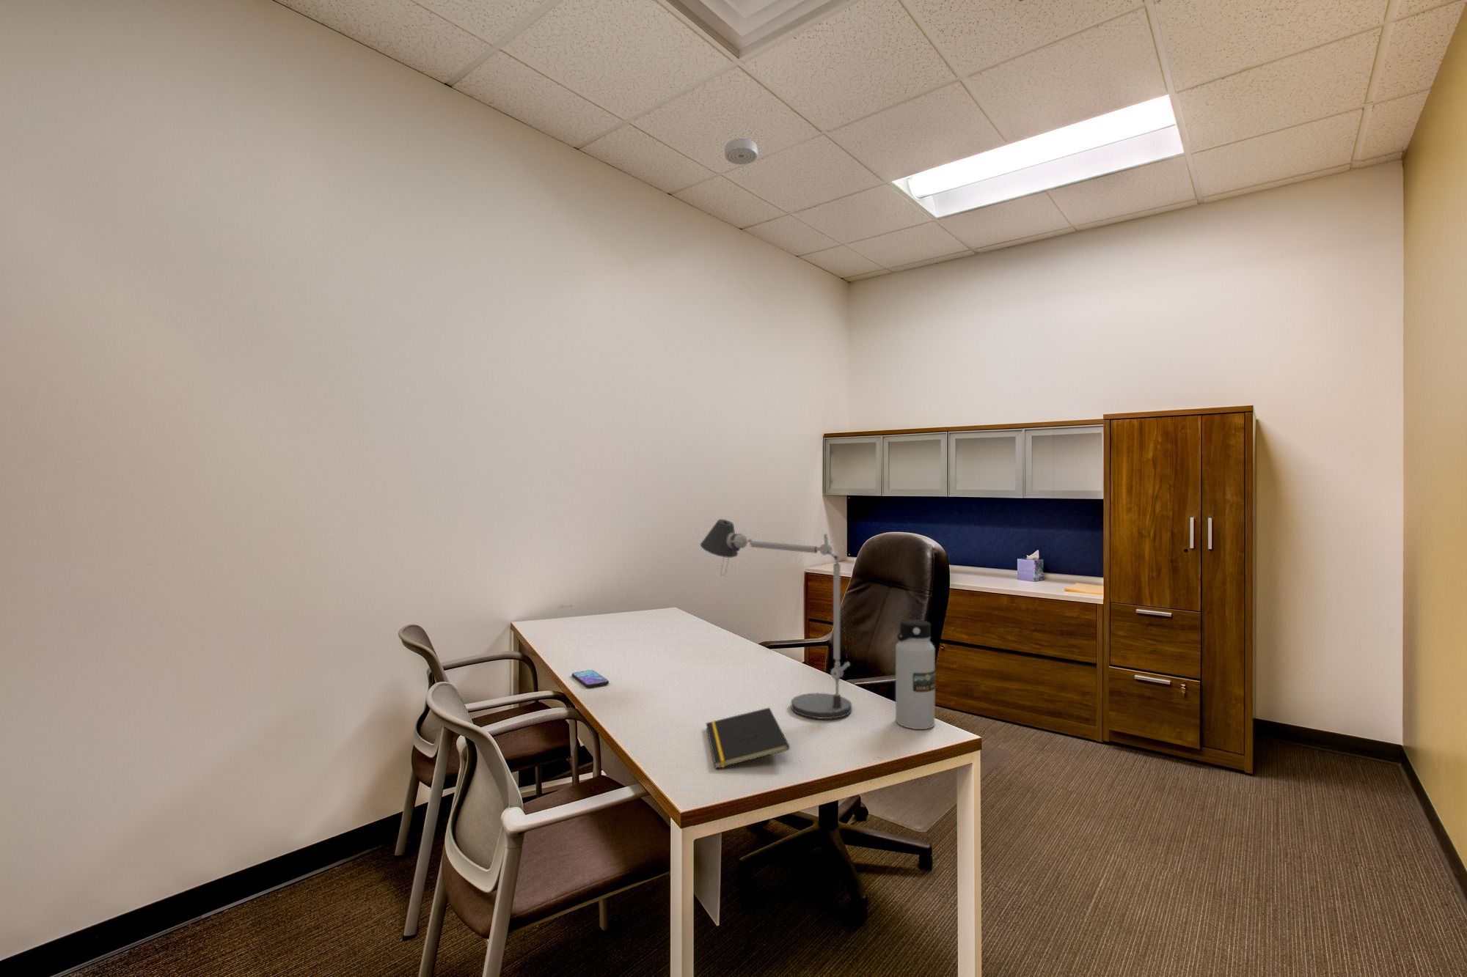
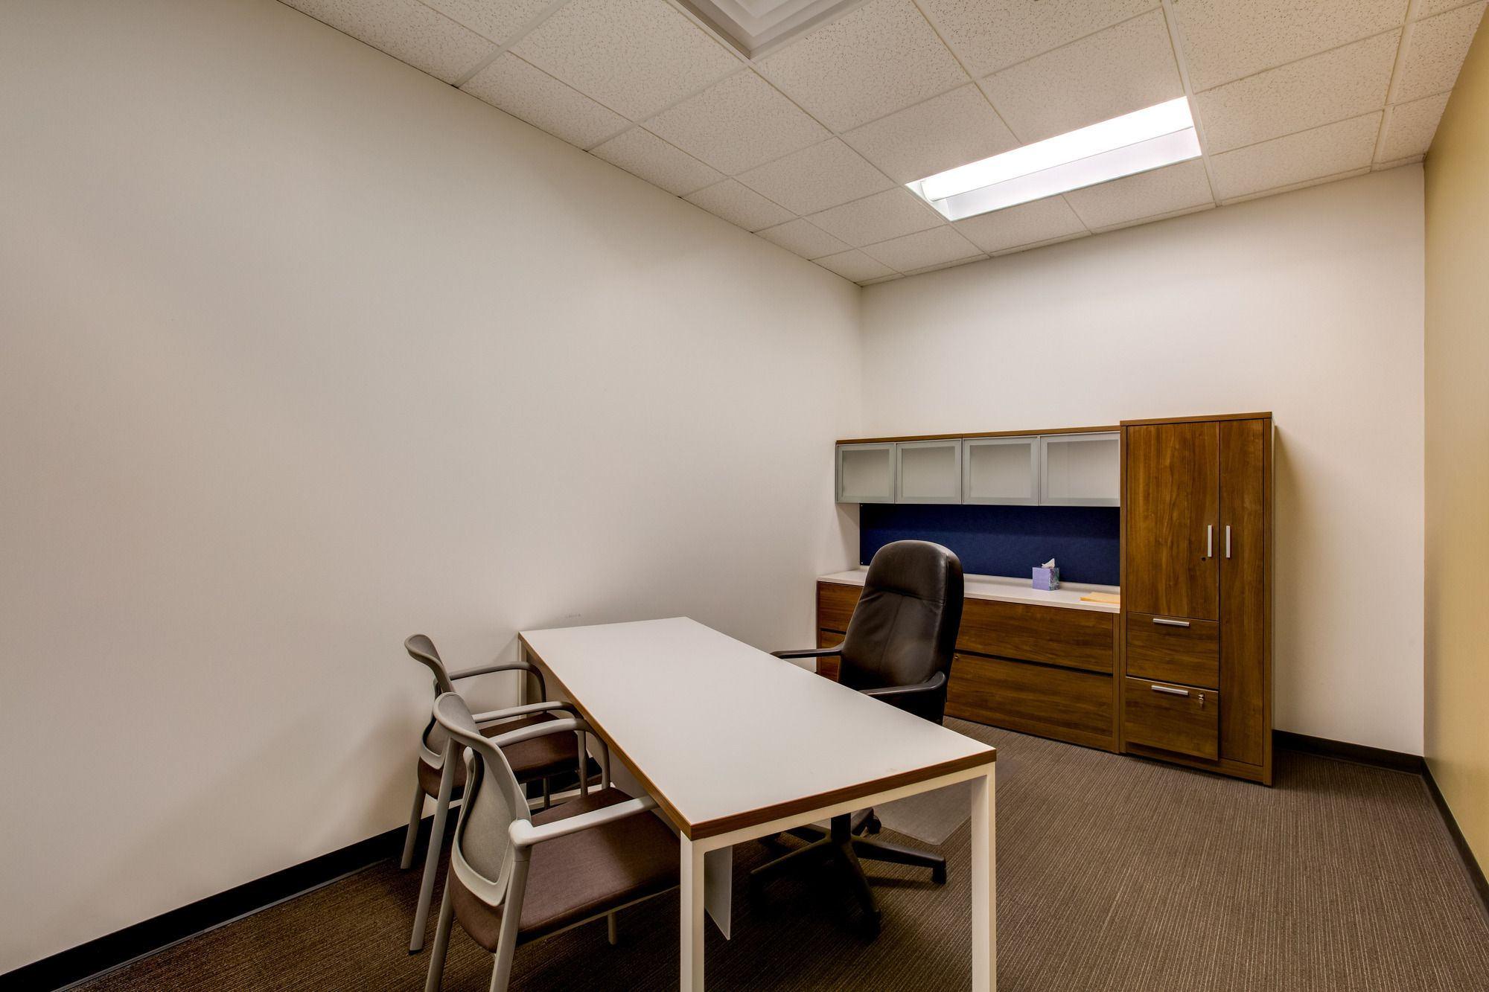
- smartphone (590, 678)
- water bottle (915, 672)
- notepad (745, 735)
- desk lamp (724, 574)
- smoke detector (741, 152)
